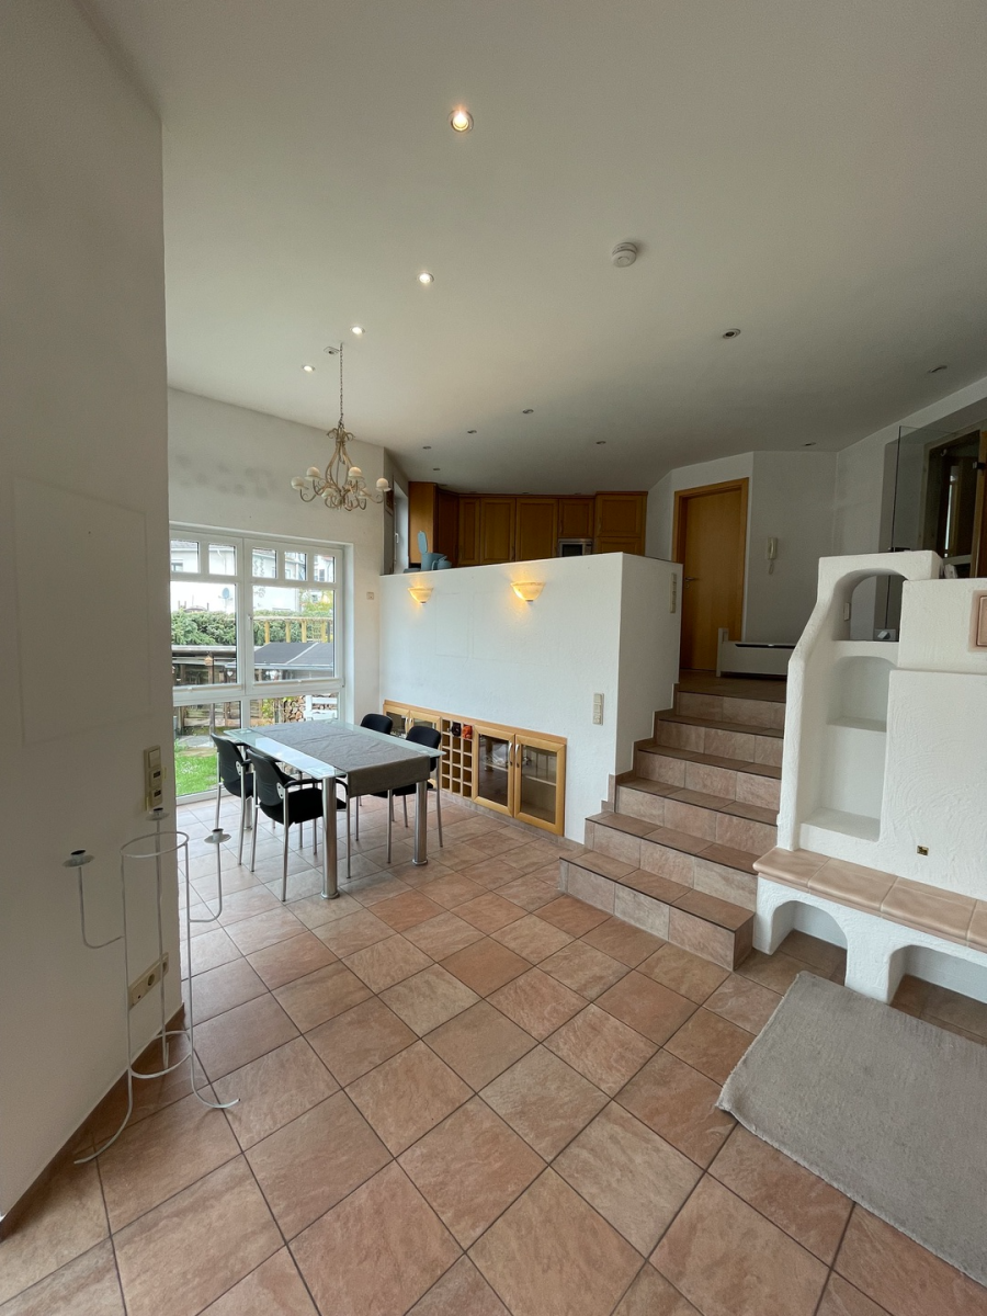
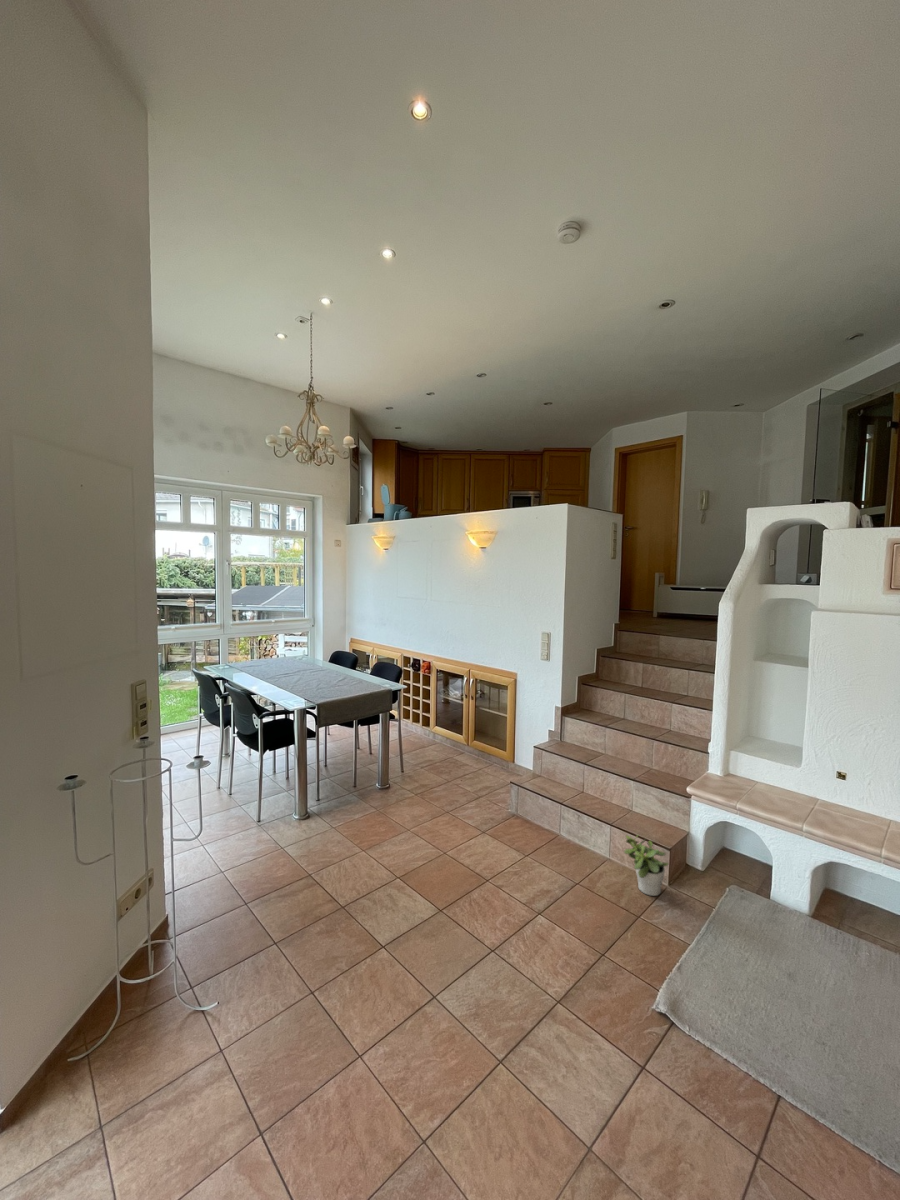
+ potted plant (642, 864)
